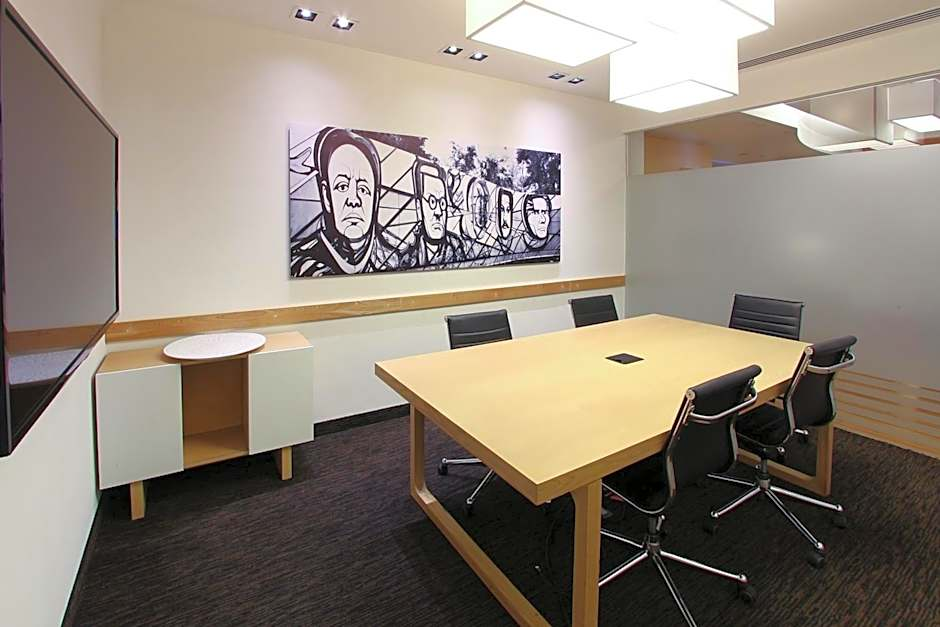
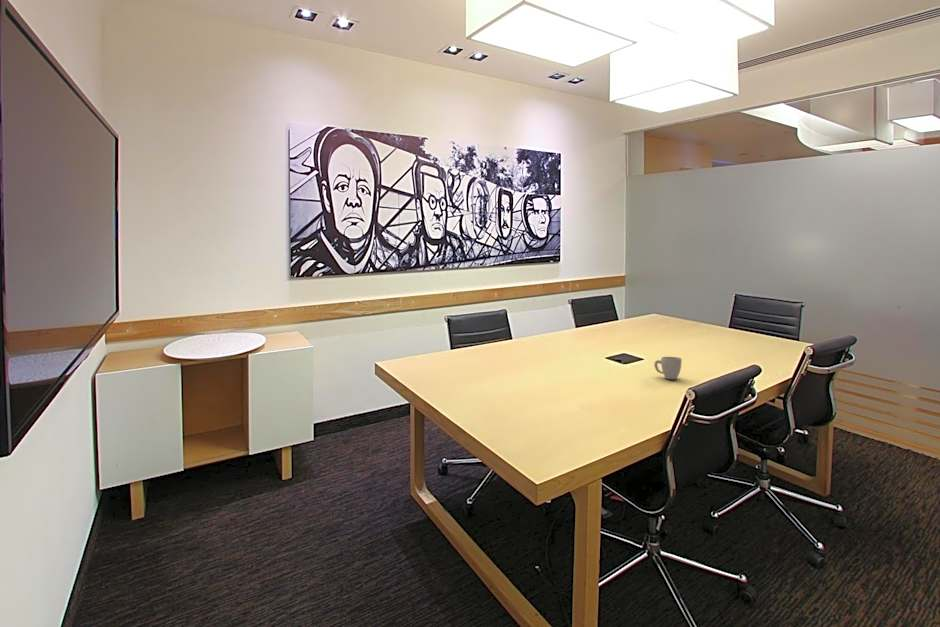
+ mug (667, 367)
